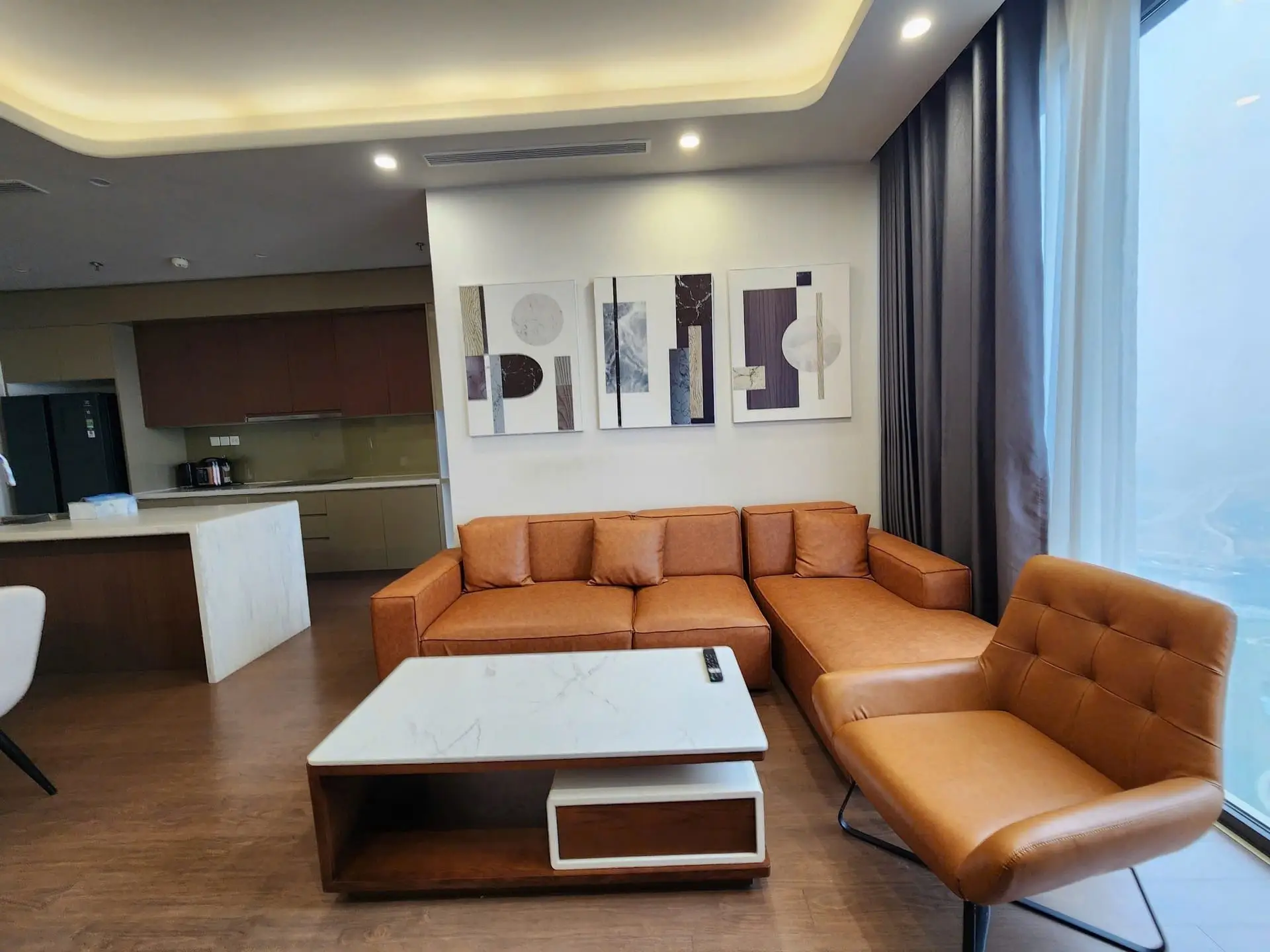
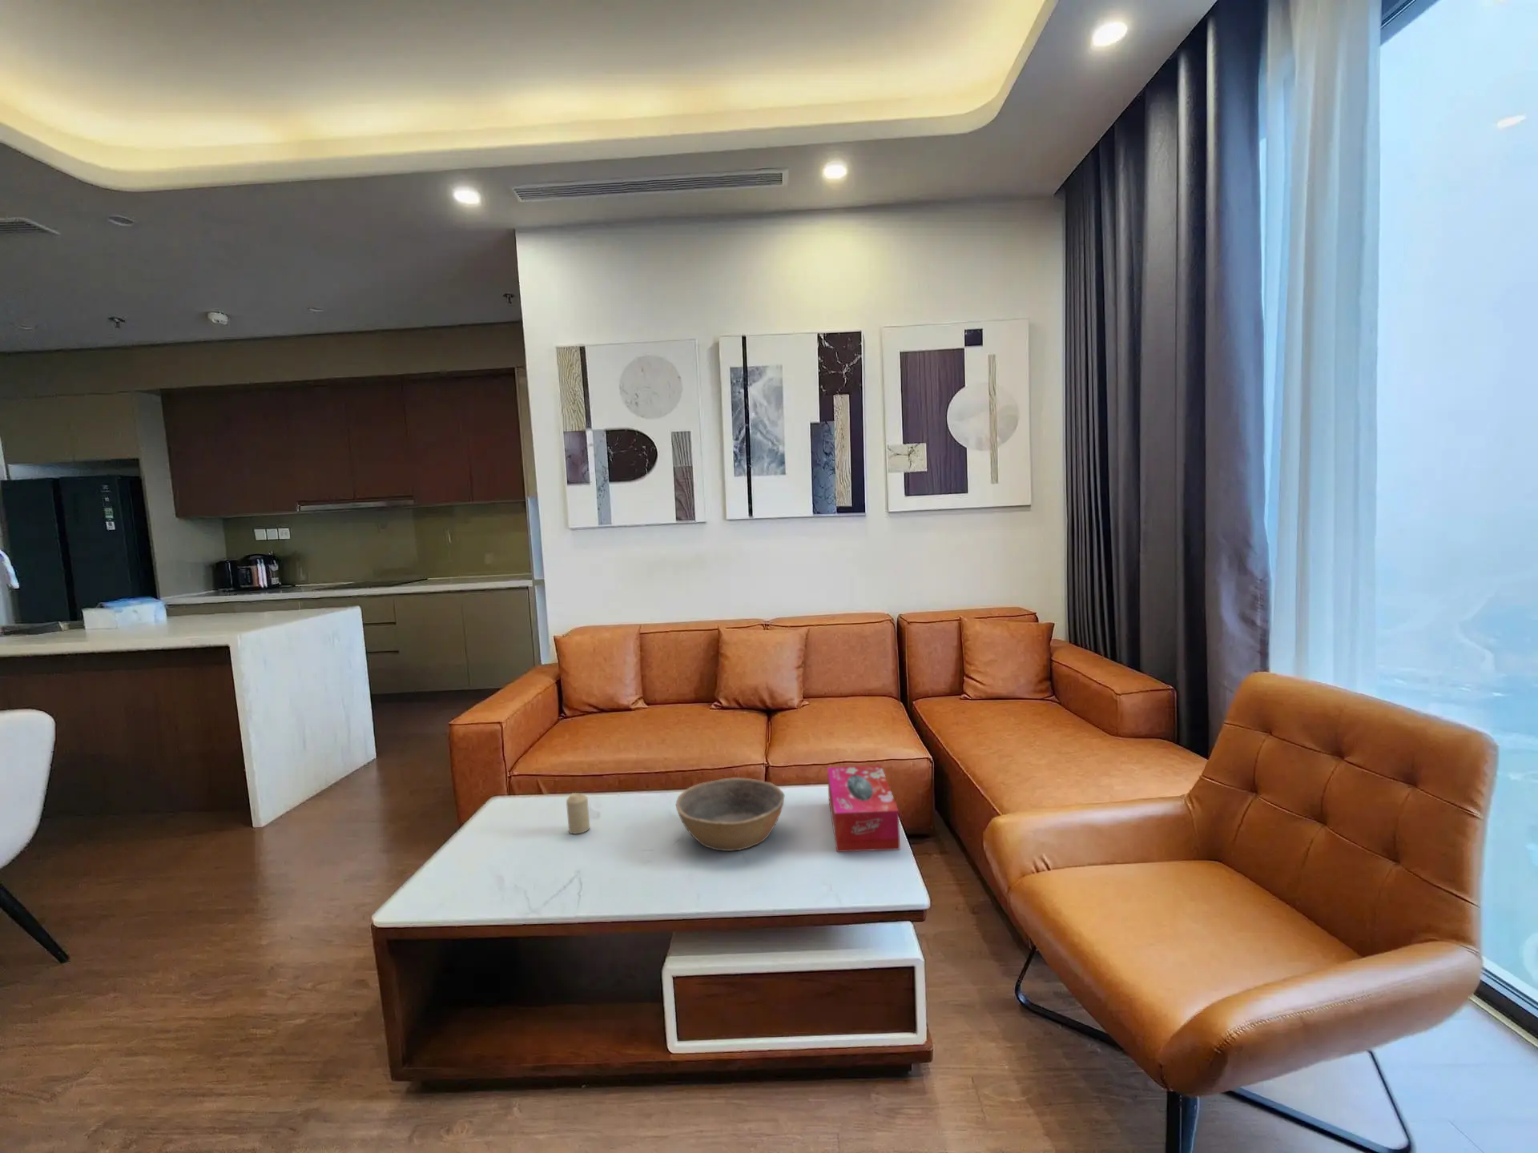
+ tissue box (860, 805)
+ bowl (731, 816)
+ candle (578, 811)
